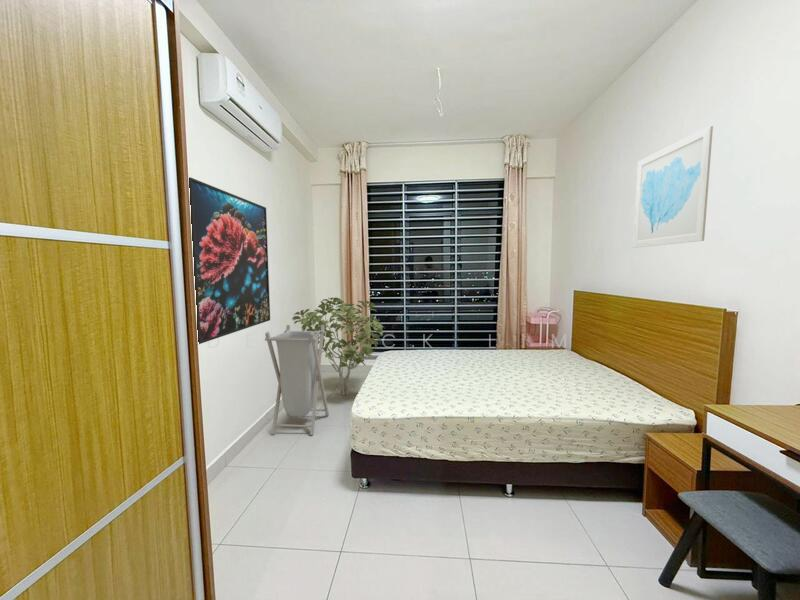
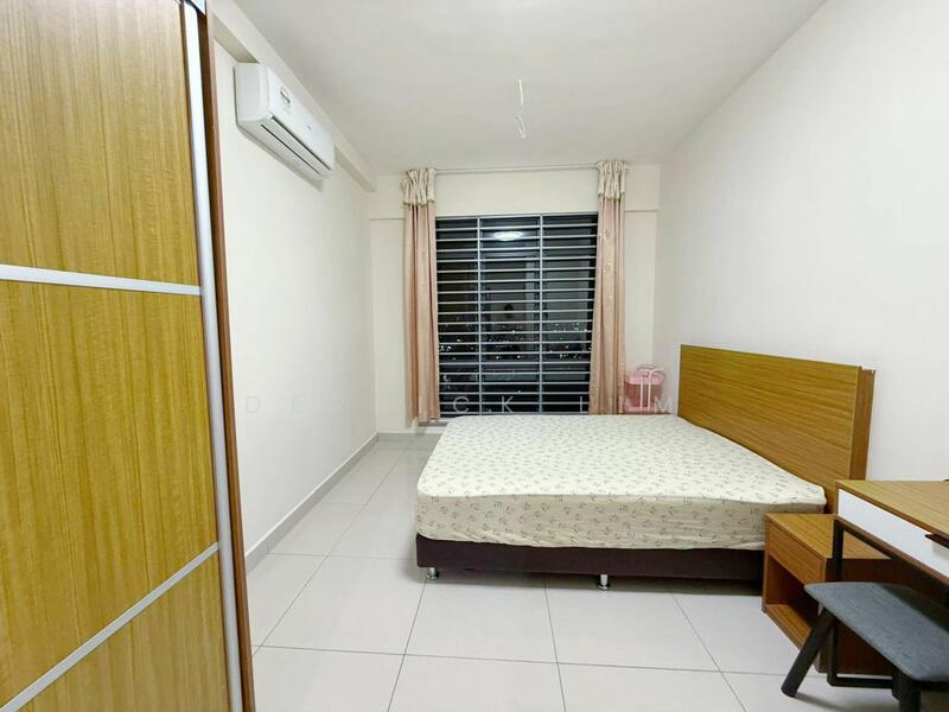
- laundry hamper (299, 377)
- wall art (666, 196)
- shrub (340, 346)
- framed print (237, 263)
